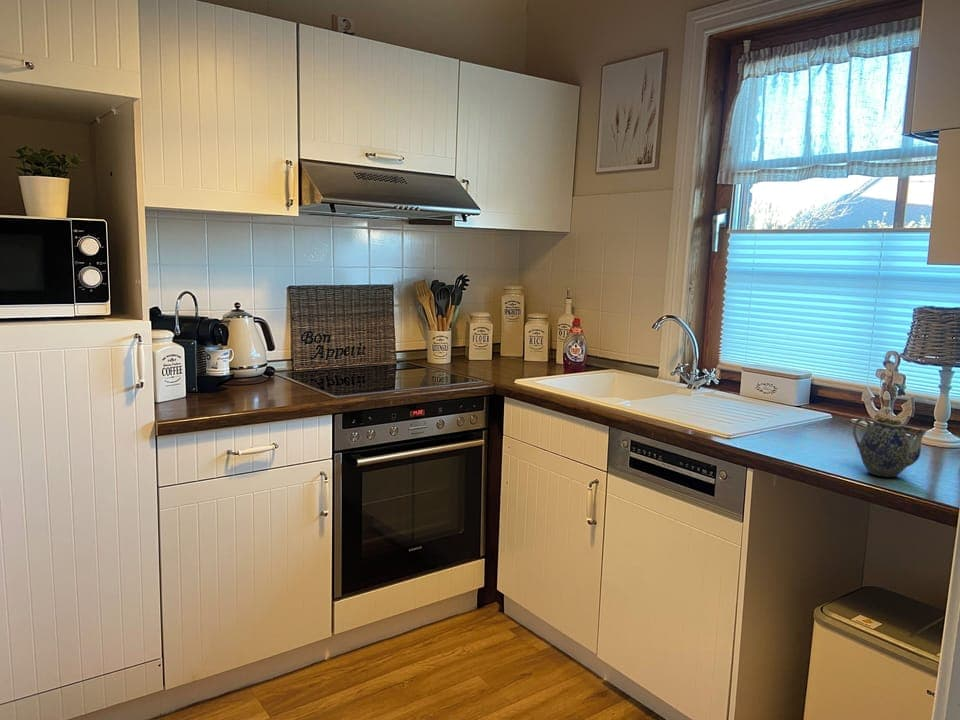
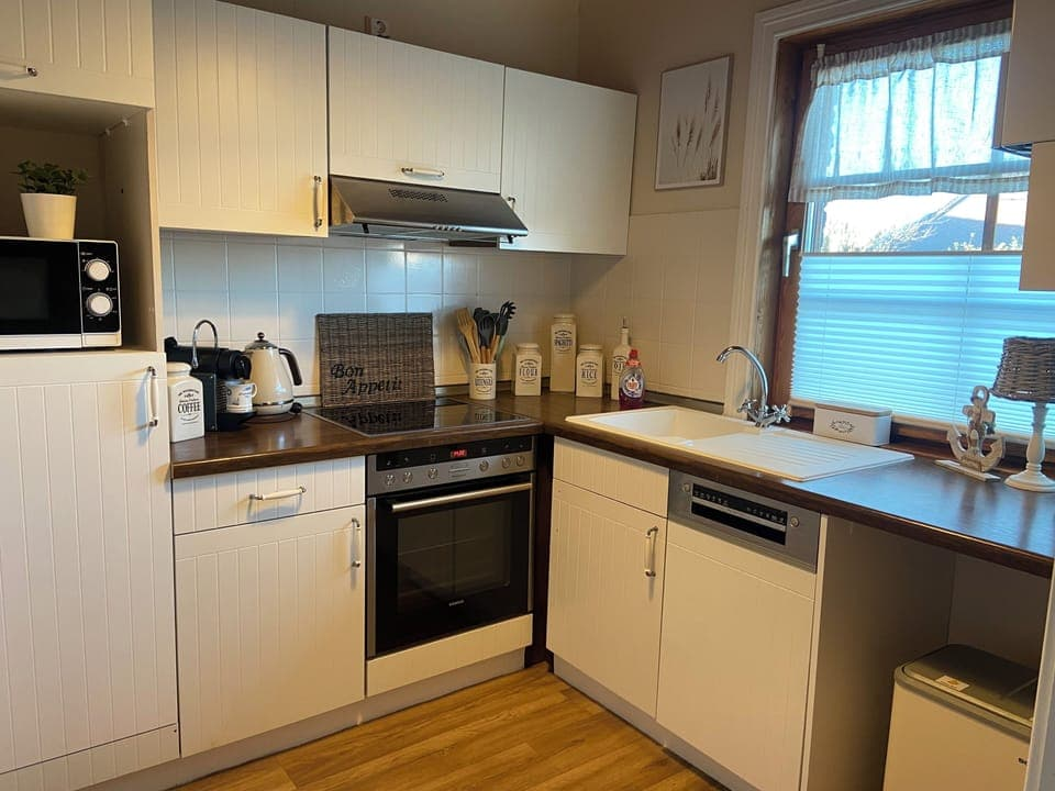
- teapot (887, 446)
